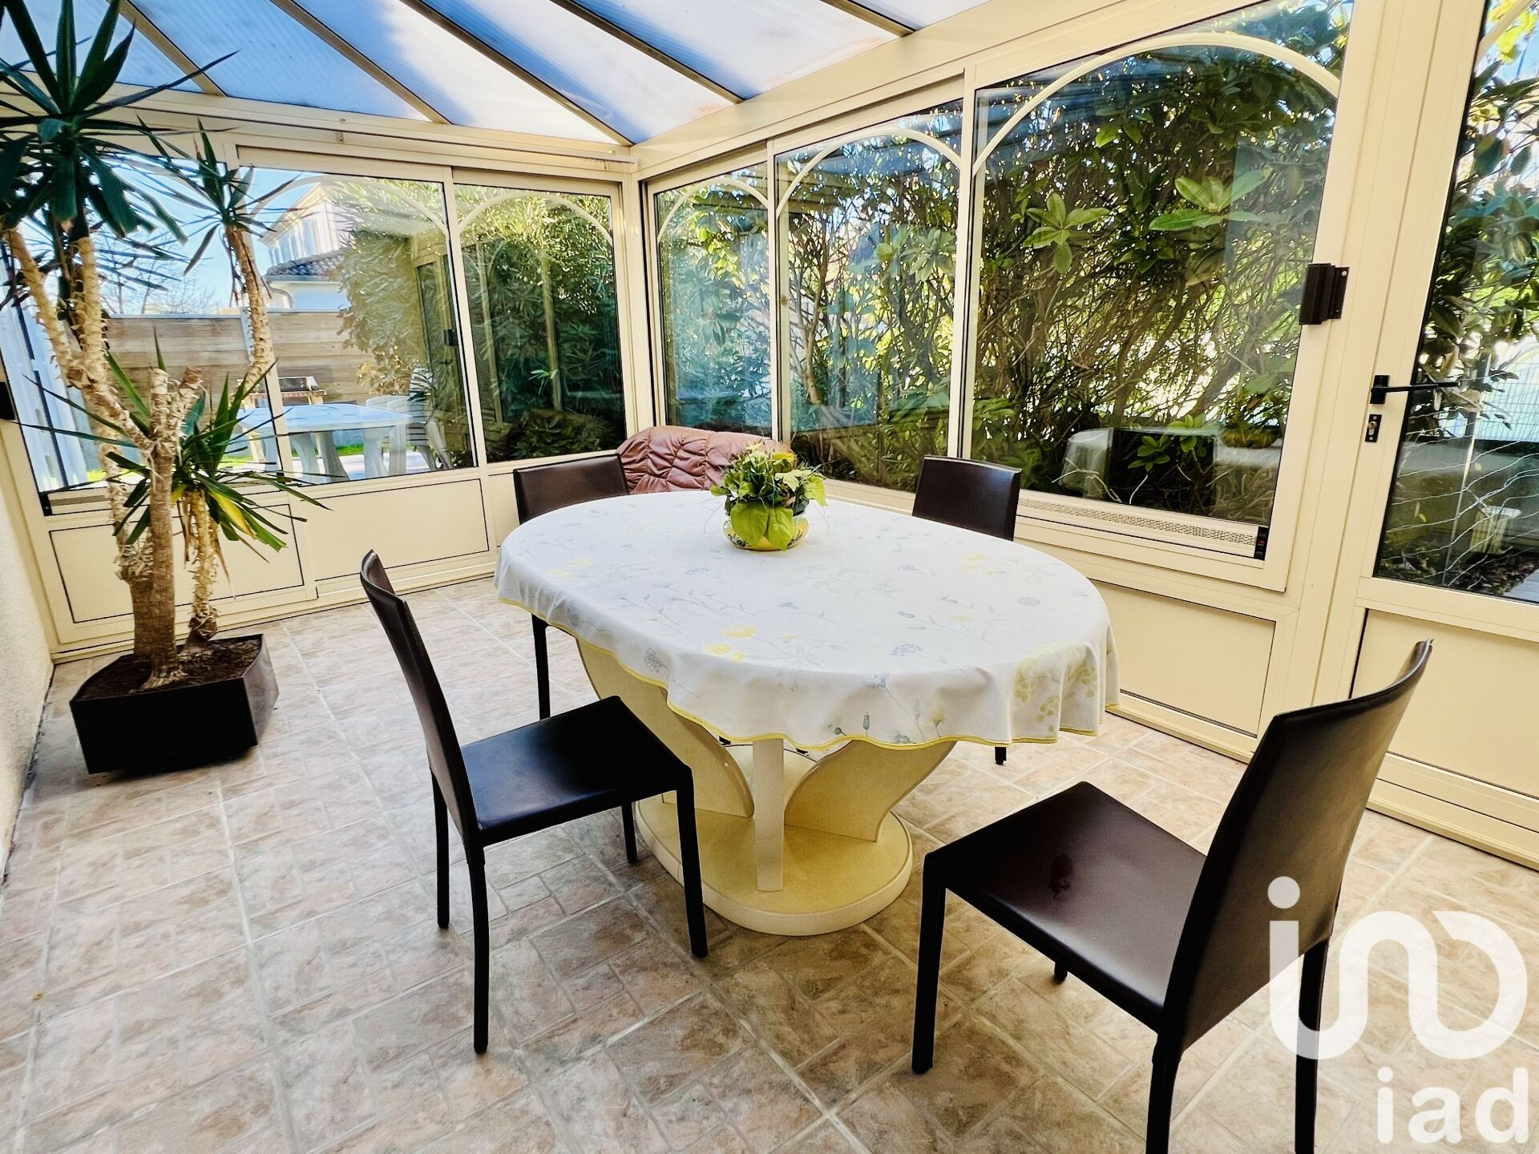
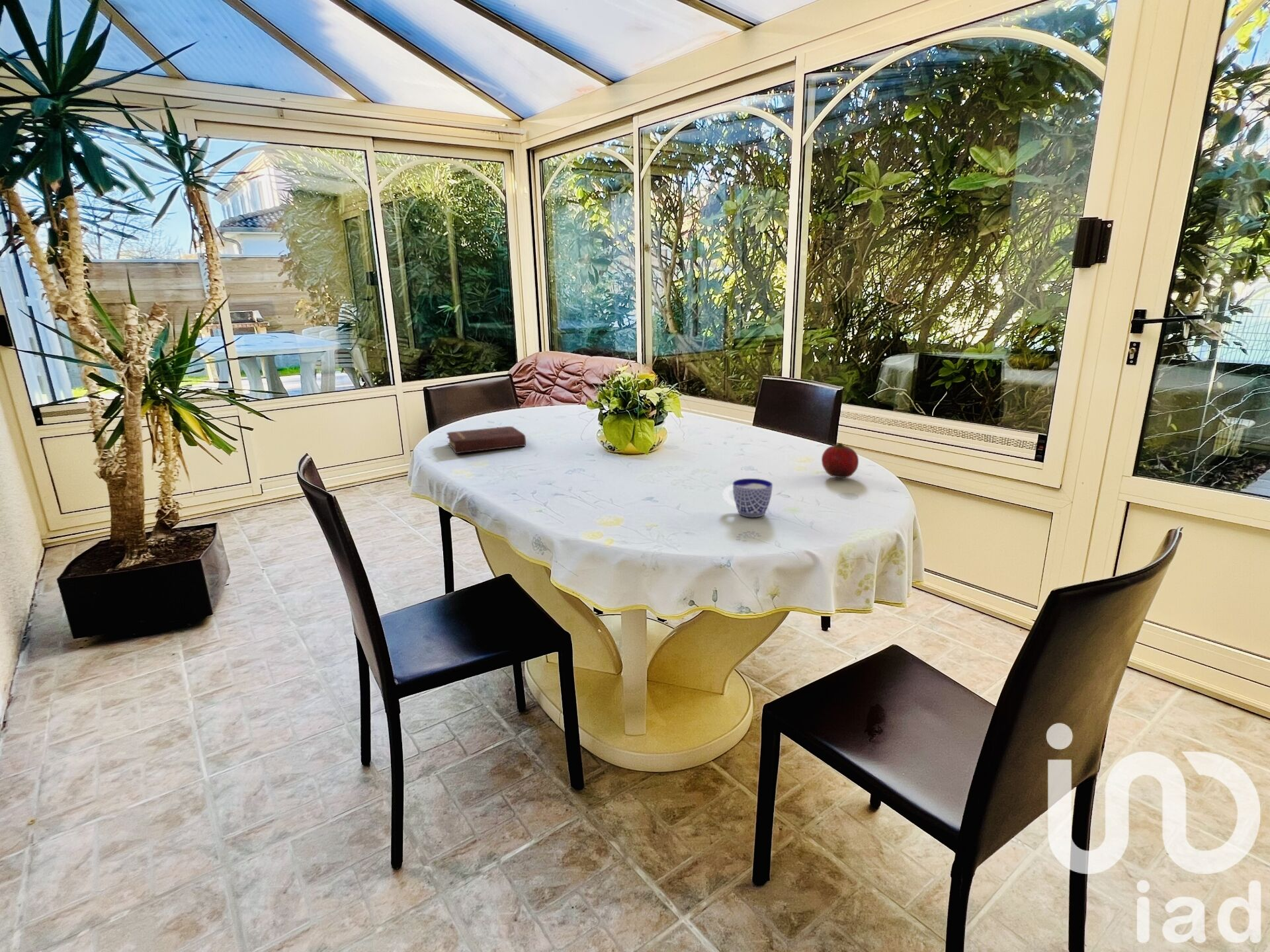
+ fruit (840, 459)
+ hardback book (486, 439)
+ cup (746, 497)
